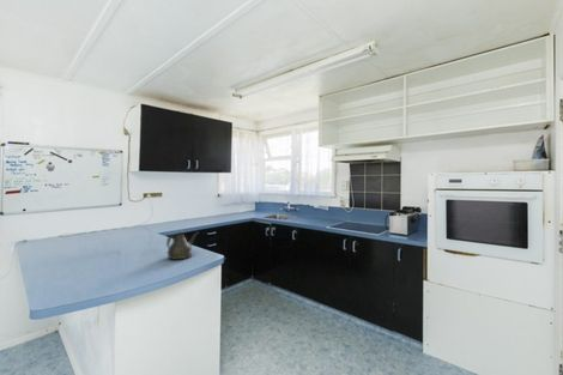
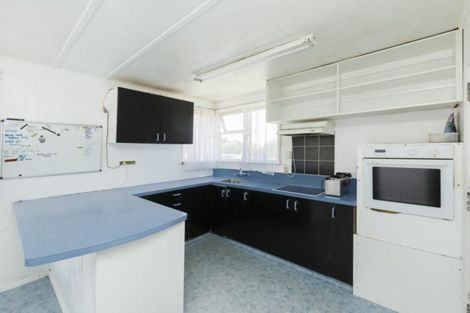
- teapot (183, 243)
